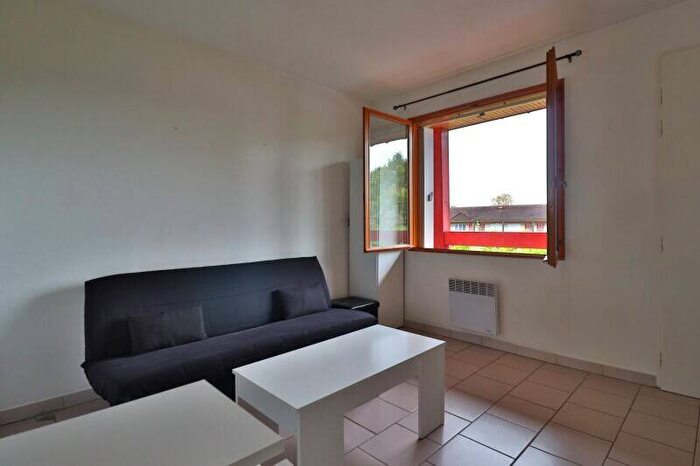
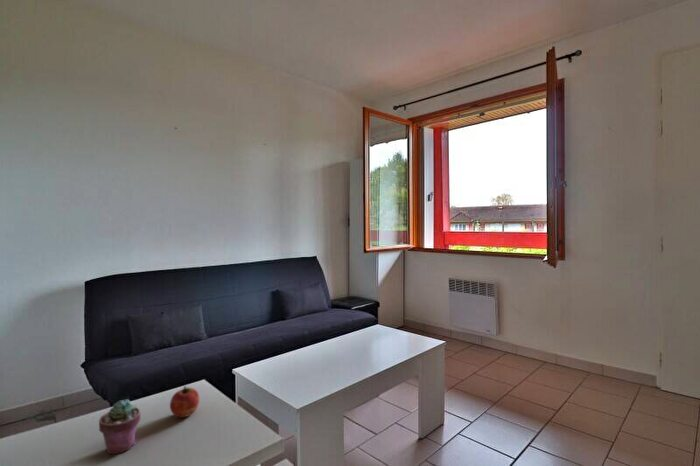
+ potted succulent (120, 424)
+ apple (185, 400)
